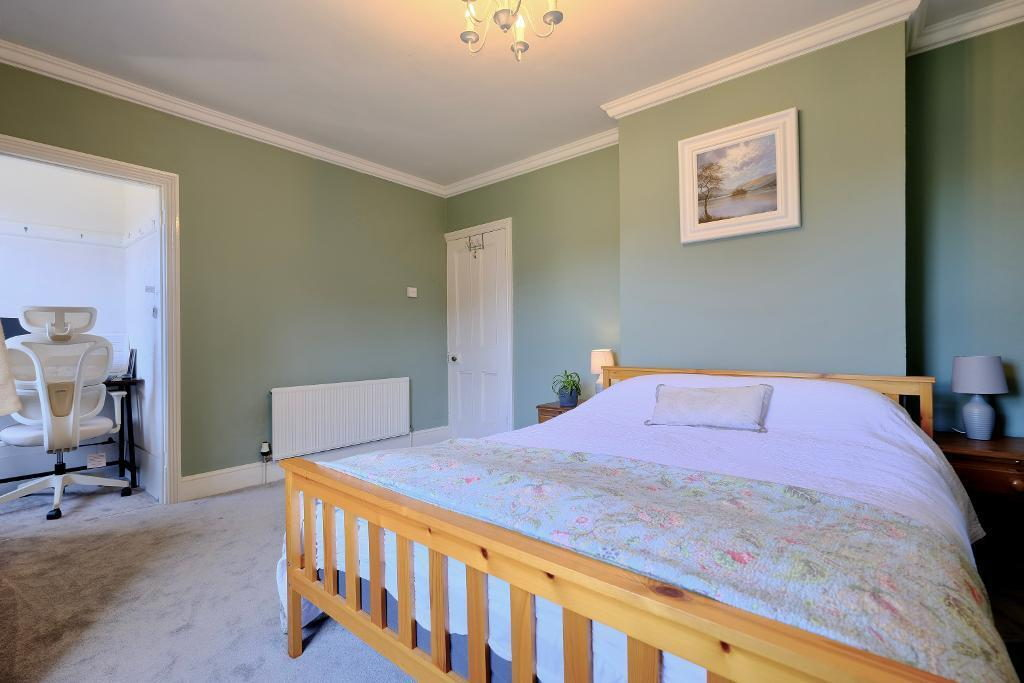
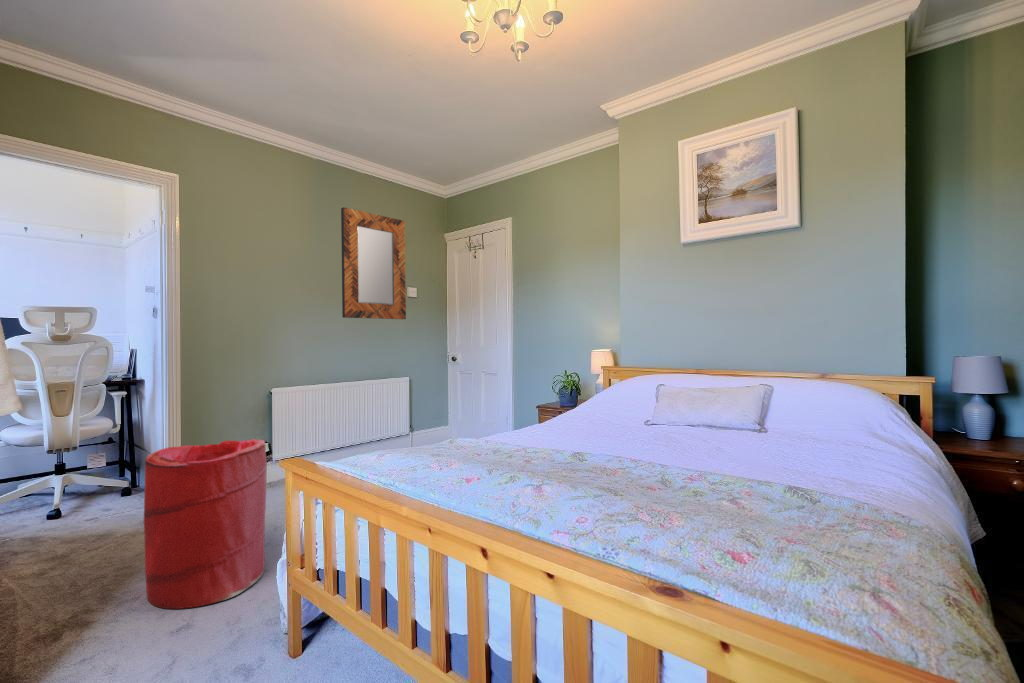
+ laundry hamper (209, 511)
+ home mirror (375, 266)
